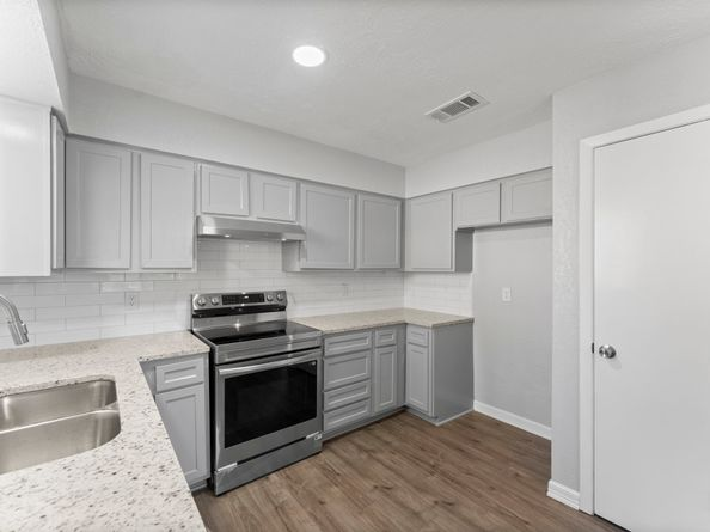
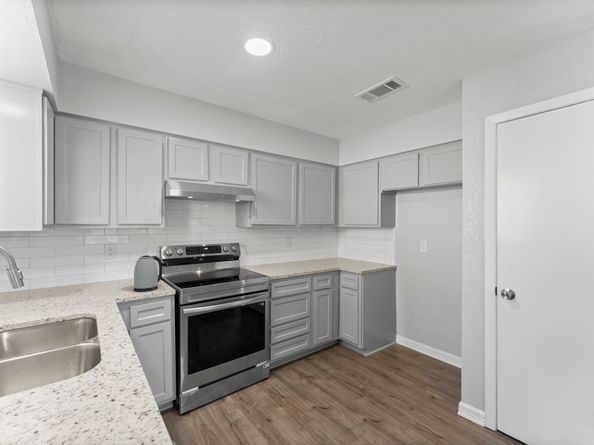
+ kettle (149, 271)
